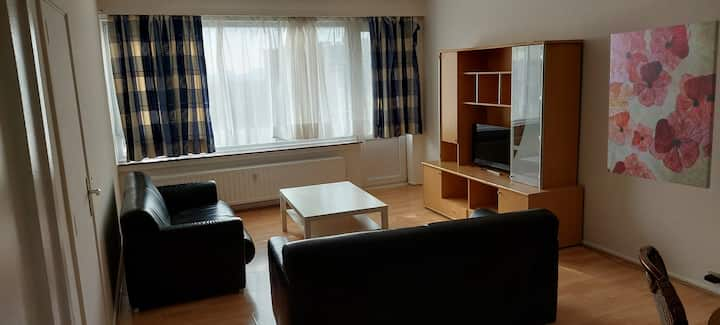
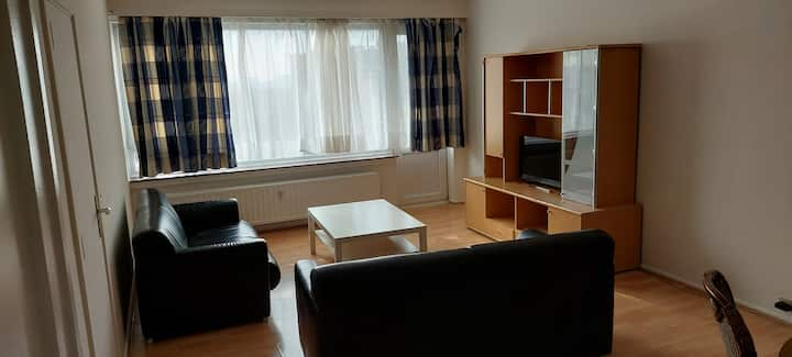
- wall art (656, 105)
